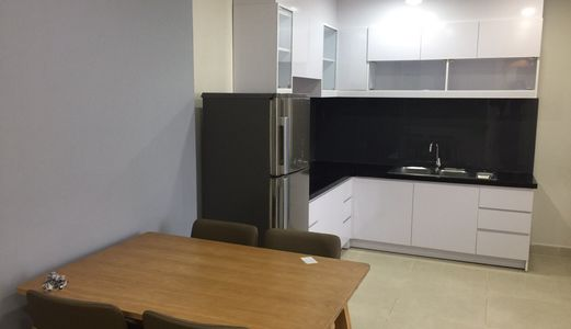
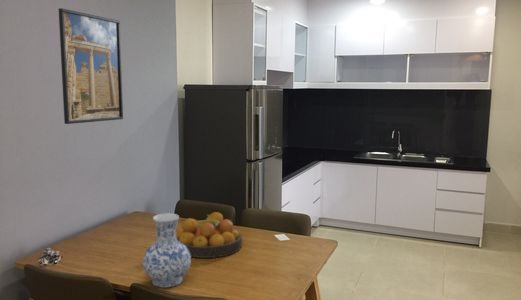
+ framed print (93, 69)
+ fruit bowl (208, 231)
+ vase (166, 249)
